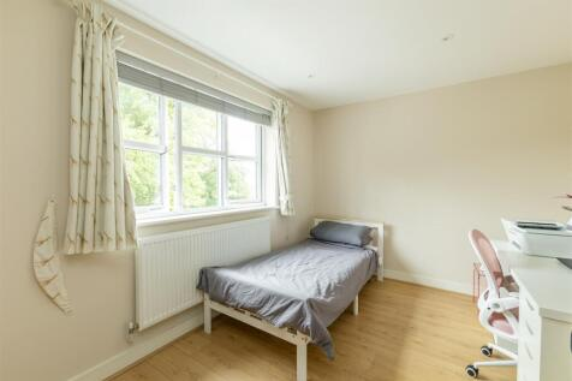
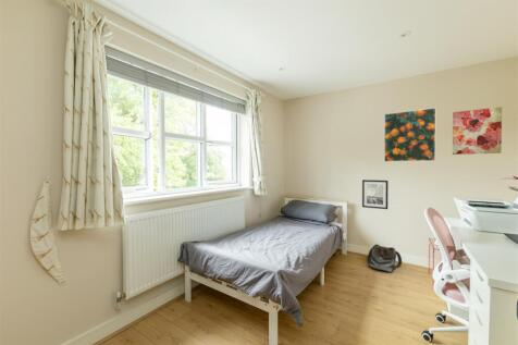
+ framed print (408, 136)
+ wall art (476, 132)
+ wall art (374, 194)
+ backpack (383, 256)
